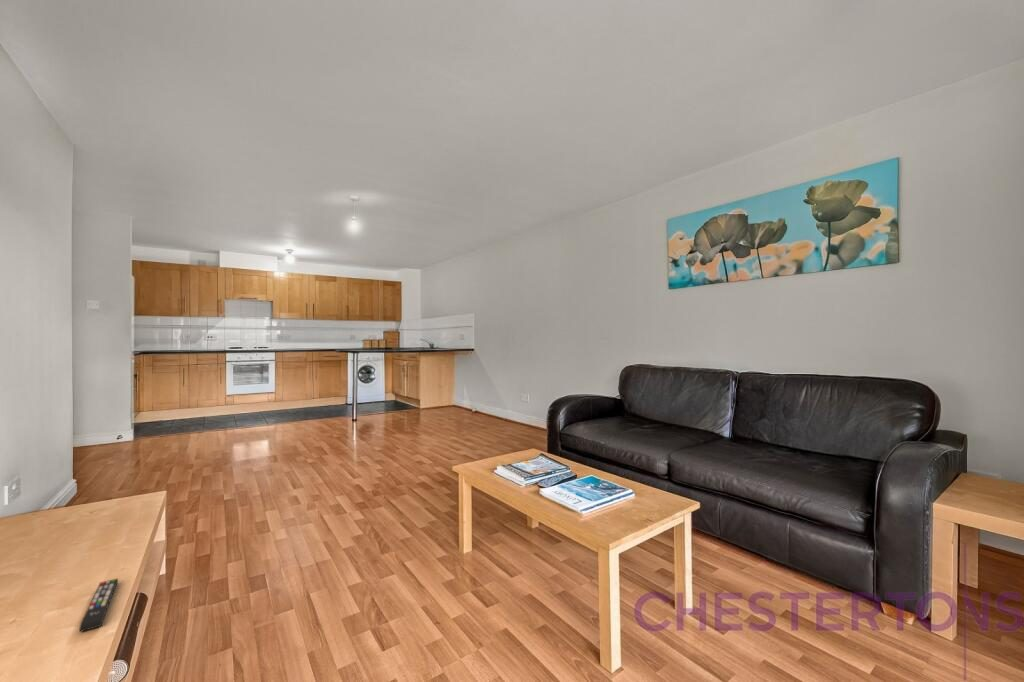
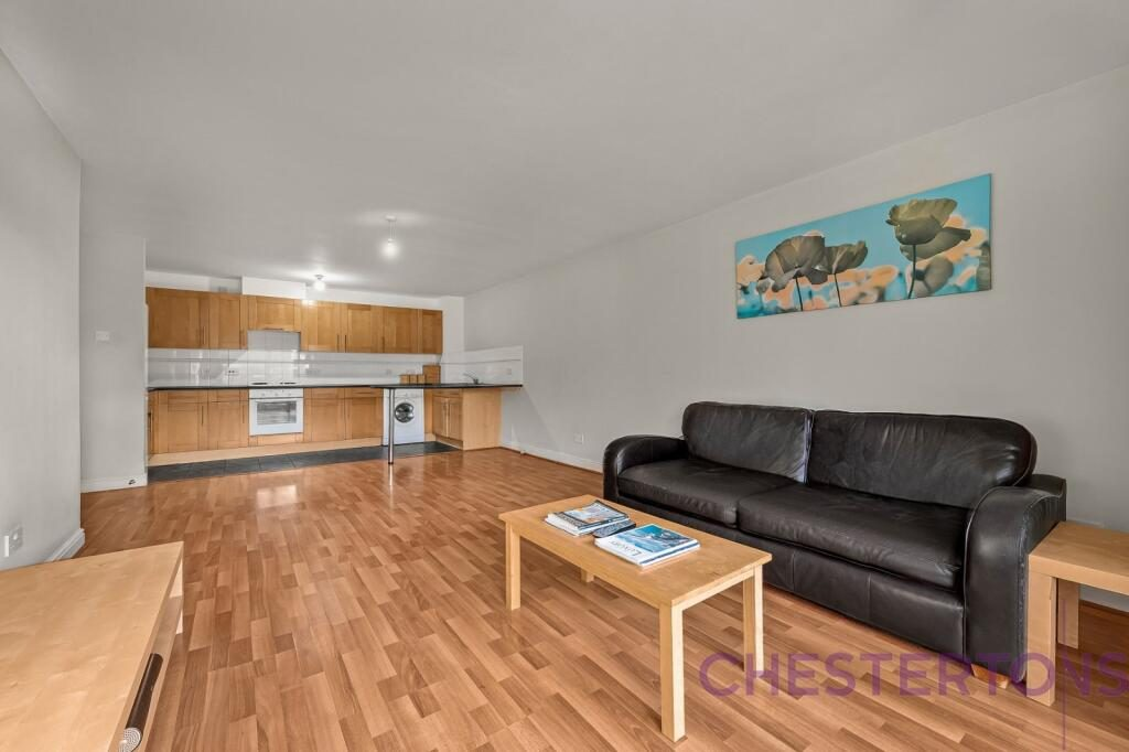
- remote control (100, 602)
